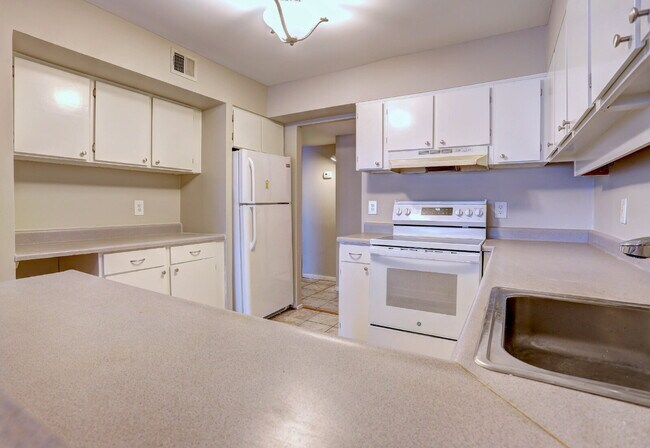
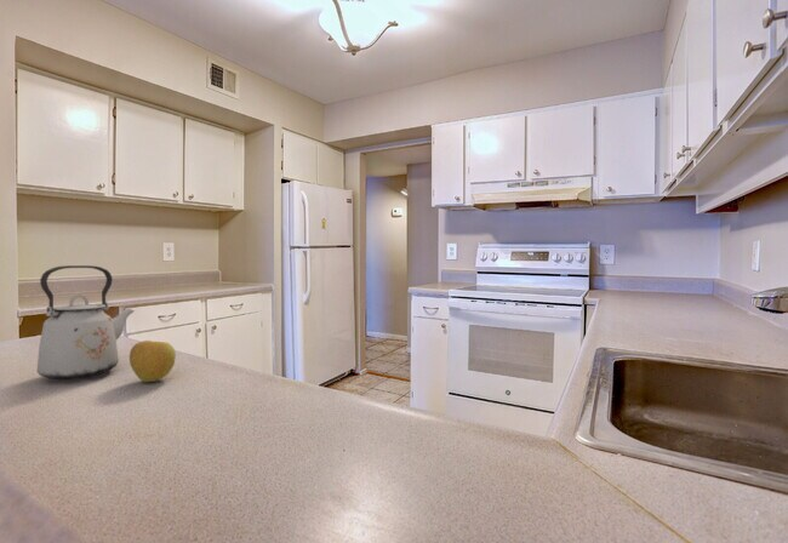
+ apple (152, 360)
+ kettle (92, 318)
